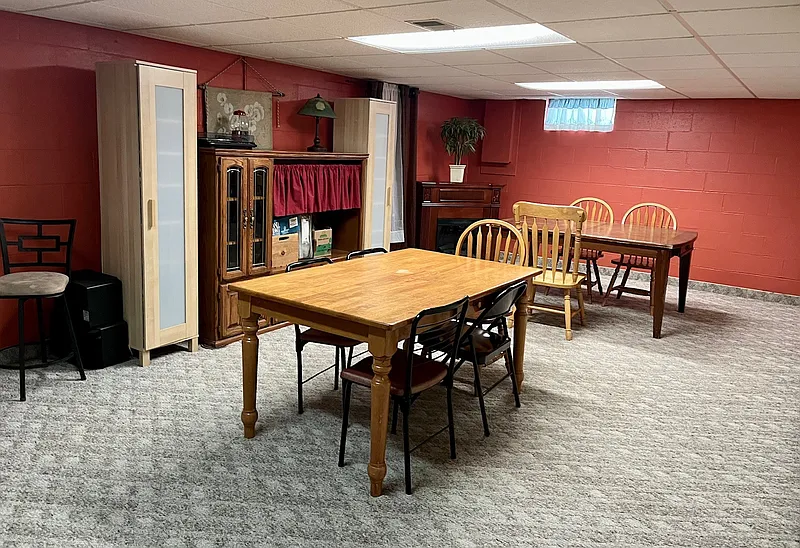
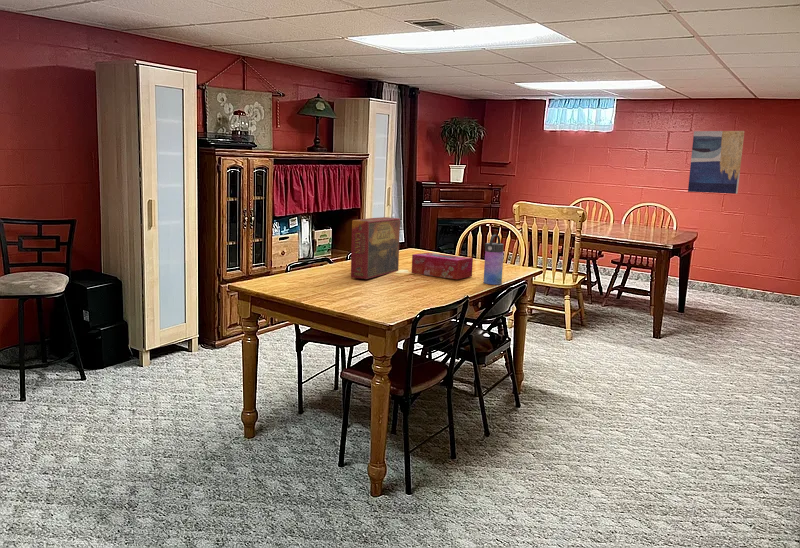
+ water bottle (493, 258)
+ wall art (715, 162)
+ board game (376, 246)
+ tissue box (441, 265)
